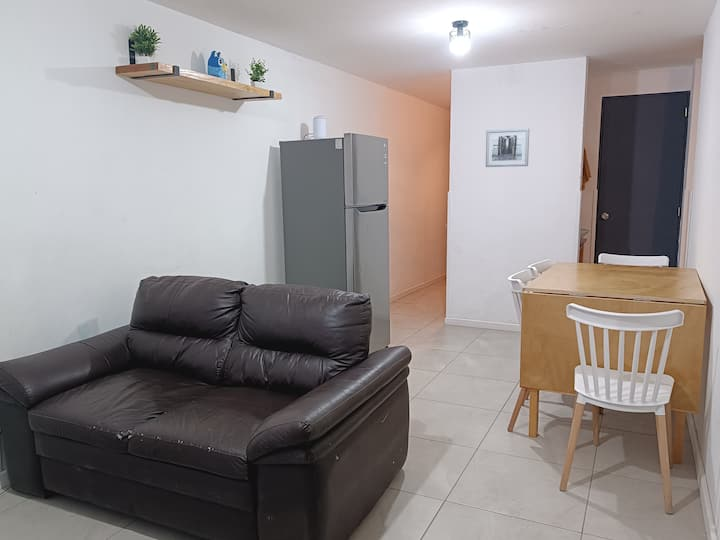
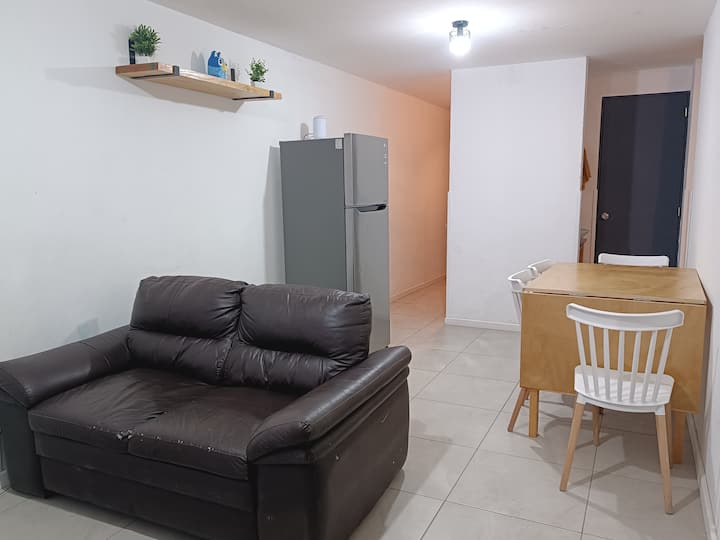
- wall art (507, 148)
